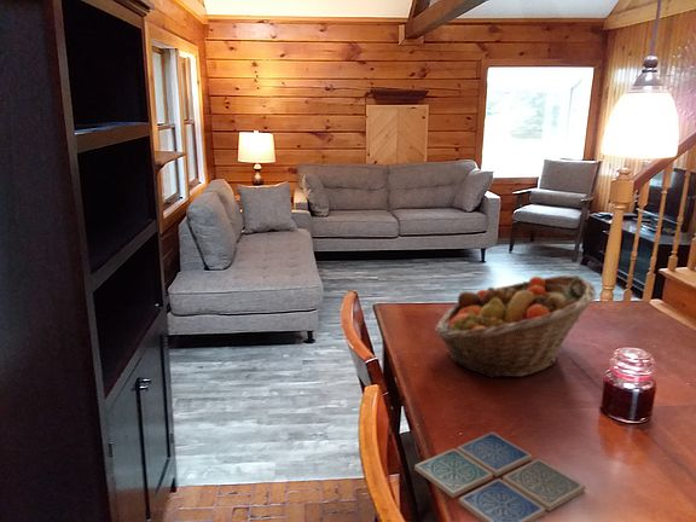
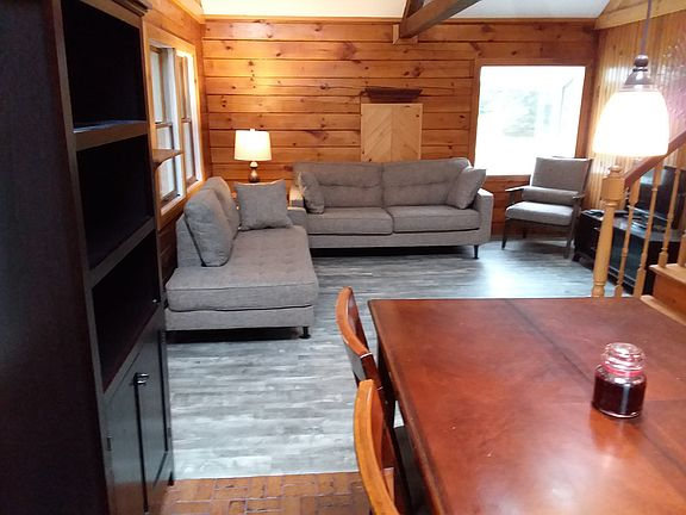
- fruit basket (512, 318)
- drink coaster (498, 478)
